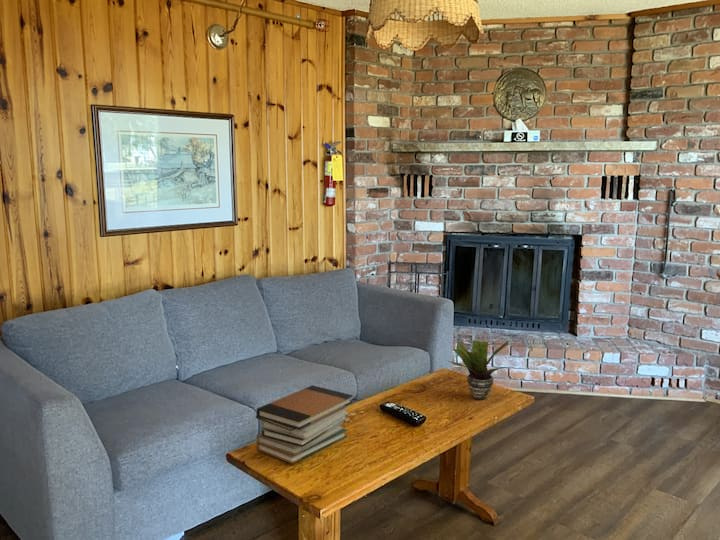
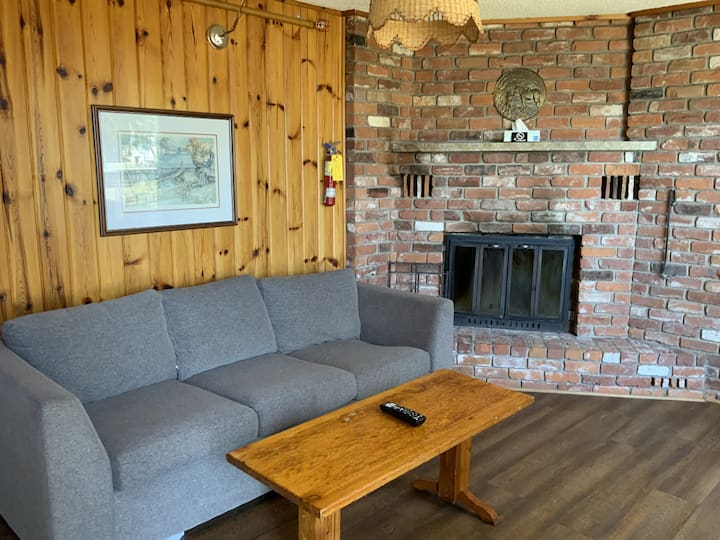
- book stack (305, 422)
- potted plant (480, 368)
